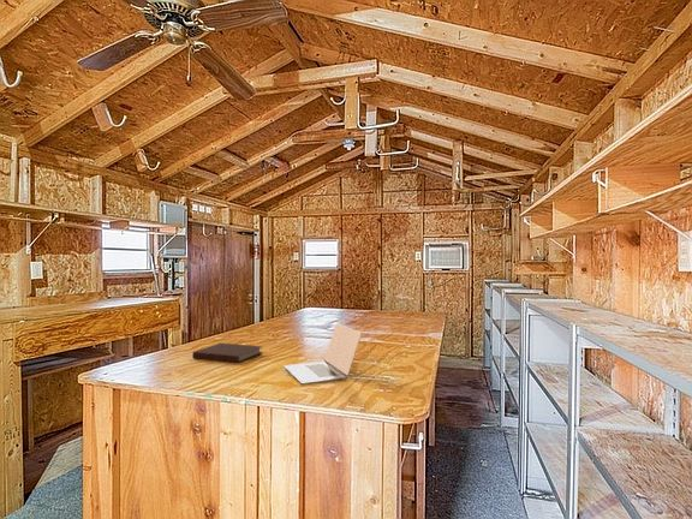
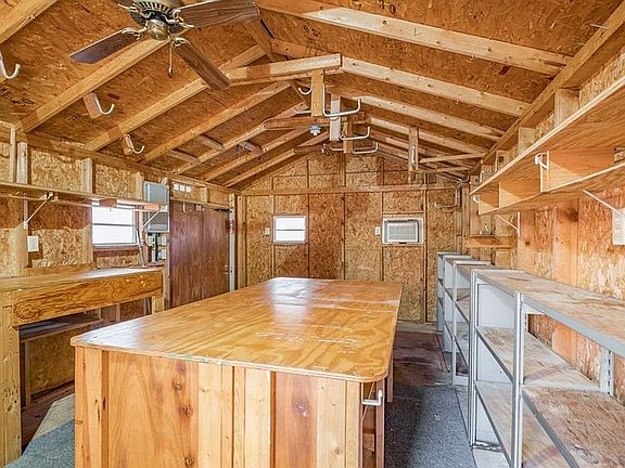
- notebook (228, 352)
- laptop (327, 351)
